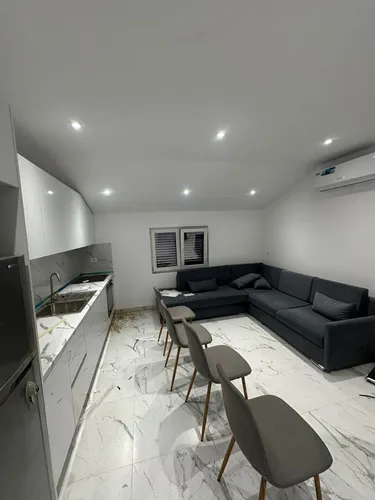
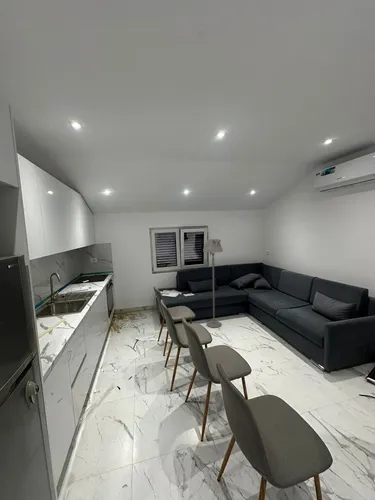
+ floor lamp (213, 282)
